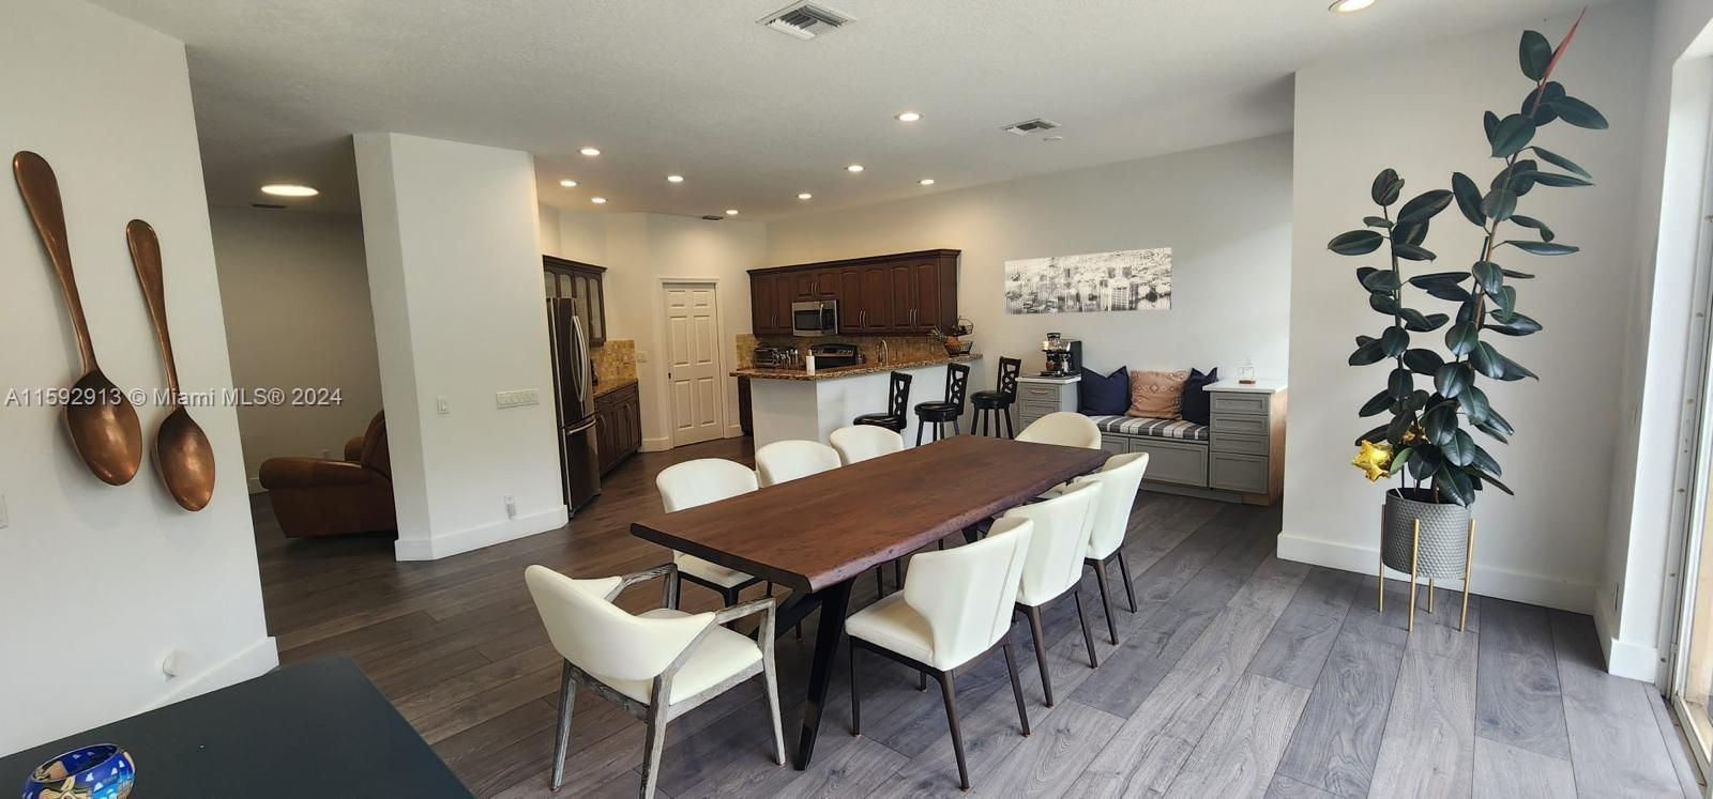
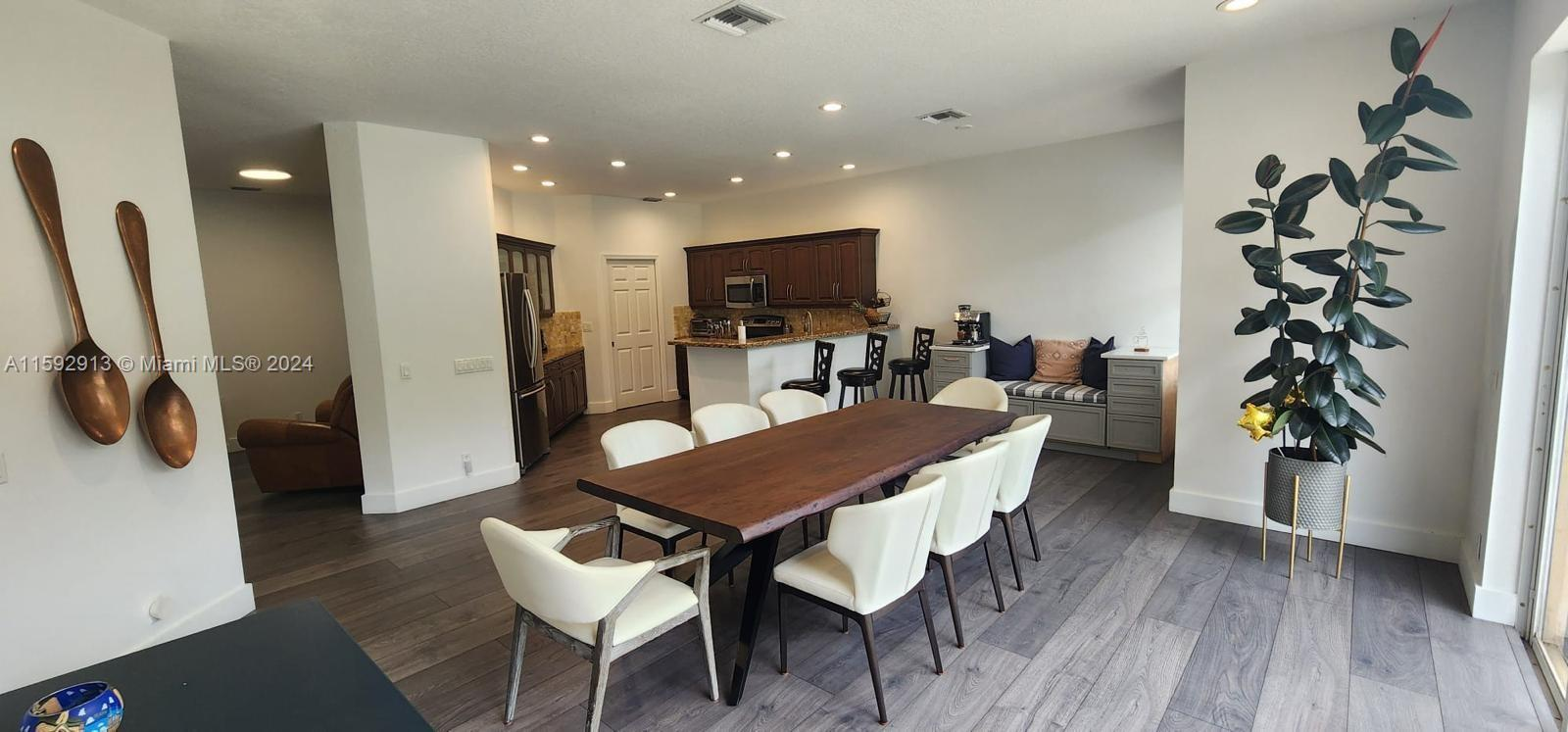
- wall art (1083, 284)
